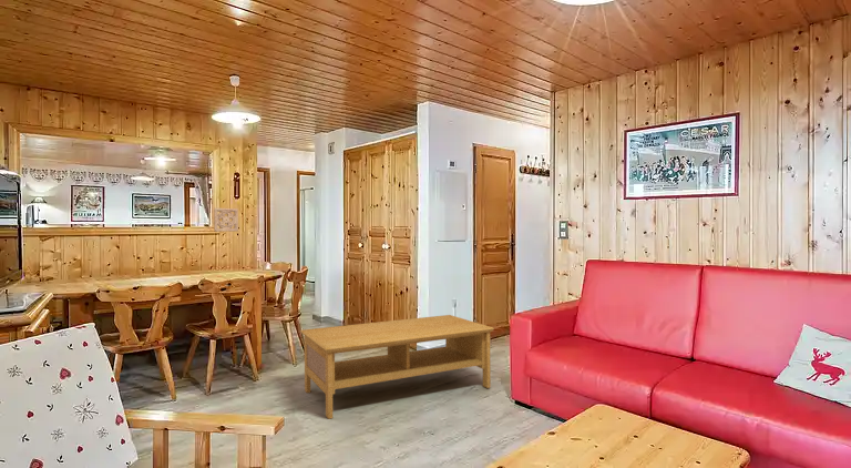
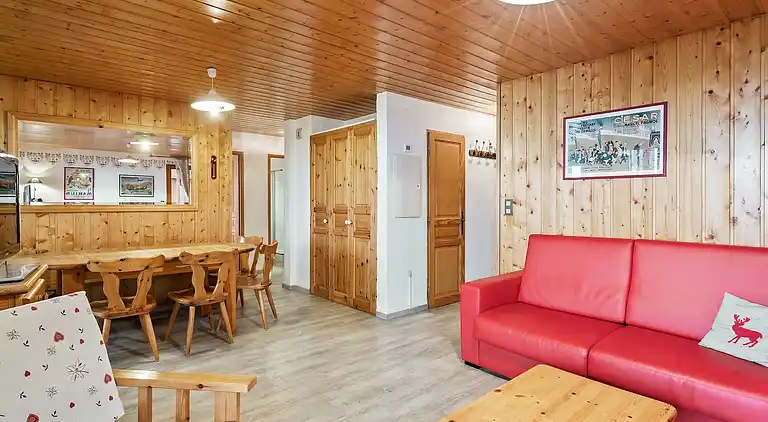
- coffee table (398, 358)
- wall ornament (225, 220)
